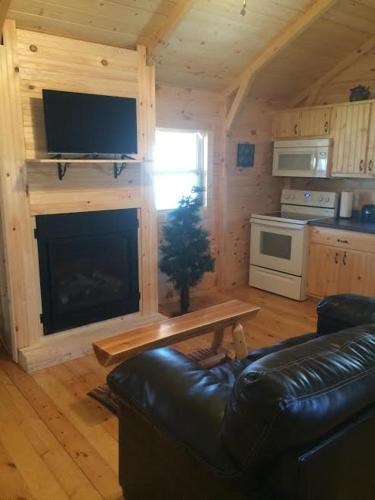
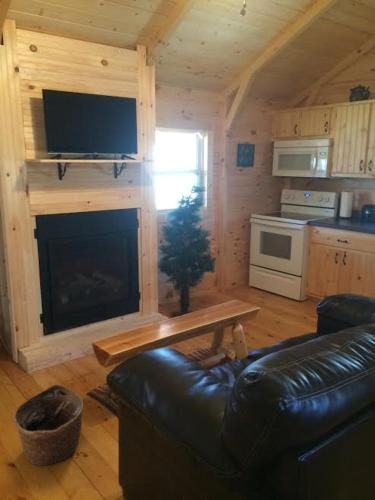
+ basket (50, 427)
